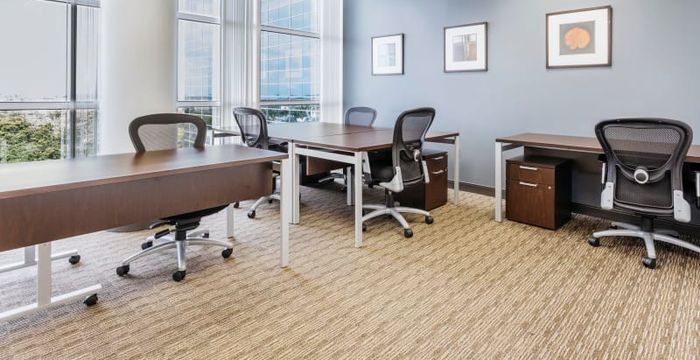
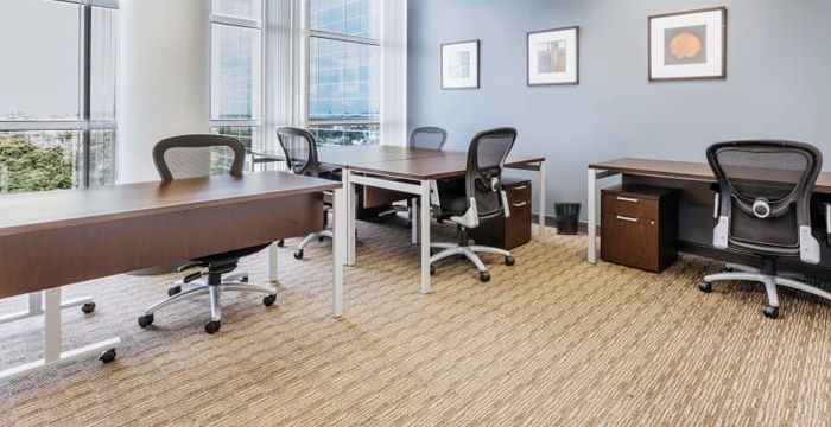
+ wastebasket (566, 218)
